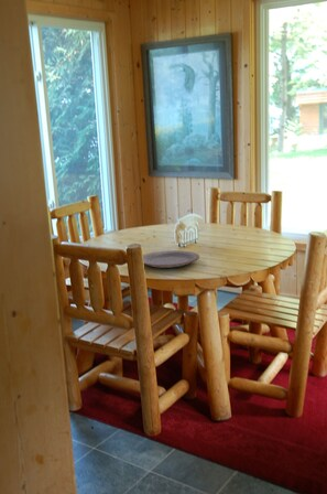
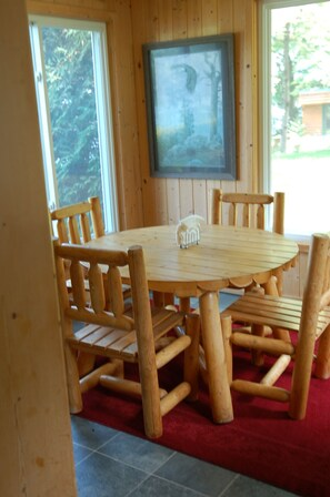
- plate (168, 259)
